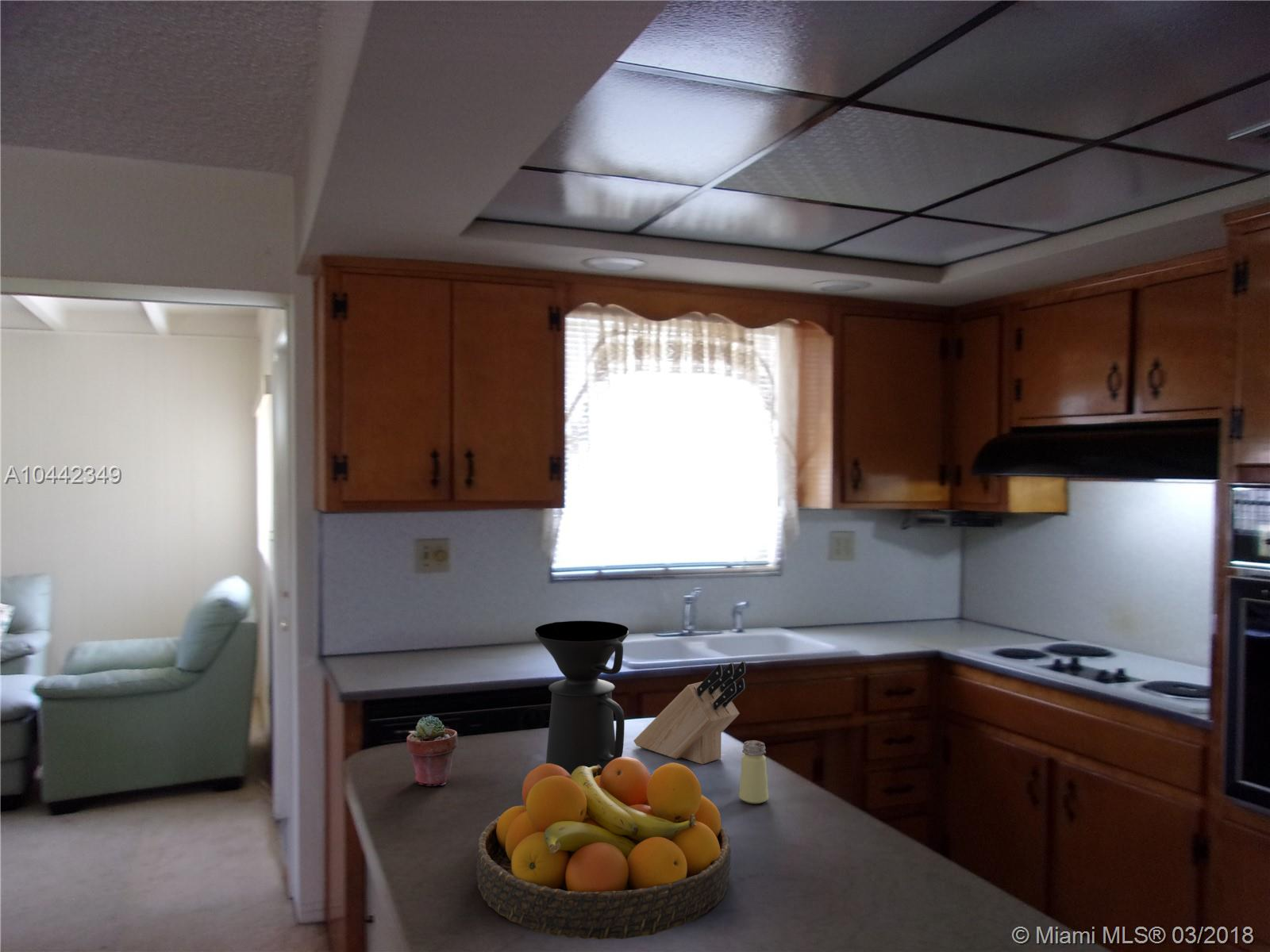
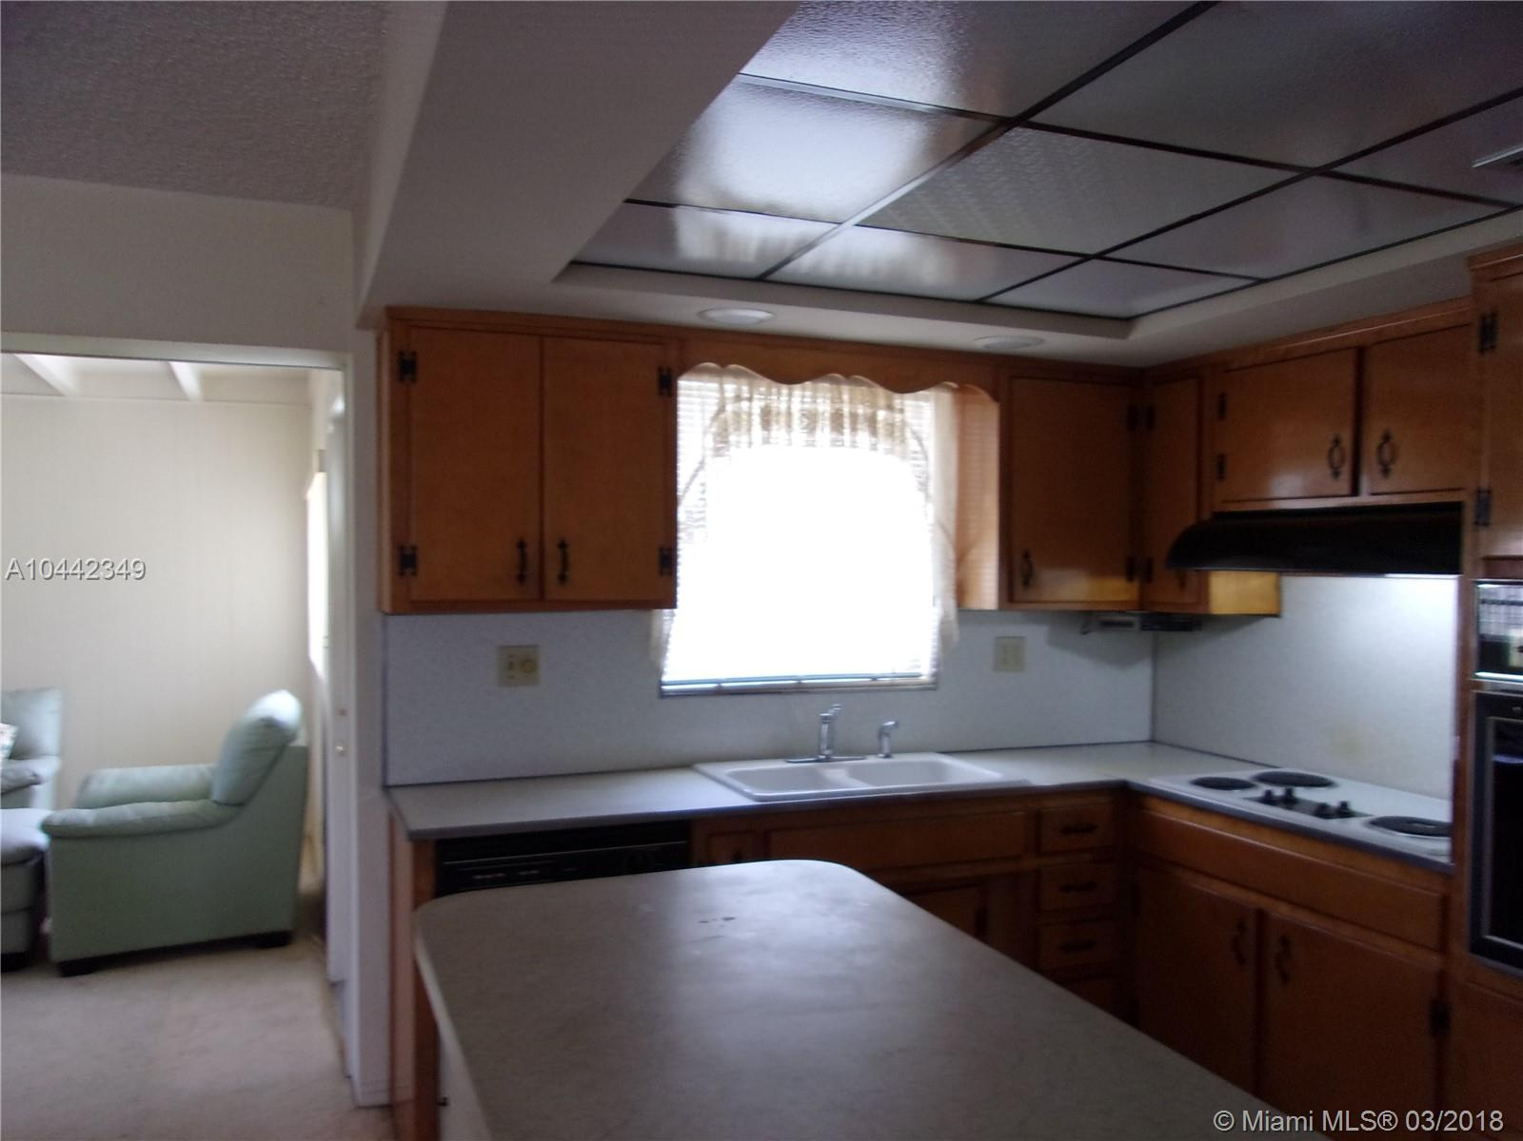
- fruit bowl (604, 820)
- saltshaker (753, 770)
- coffee maker (581, 706)
- knife block (691, 704)
- potted succulent (432, 748)
